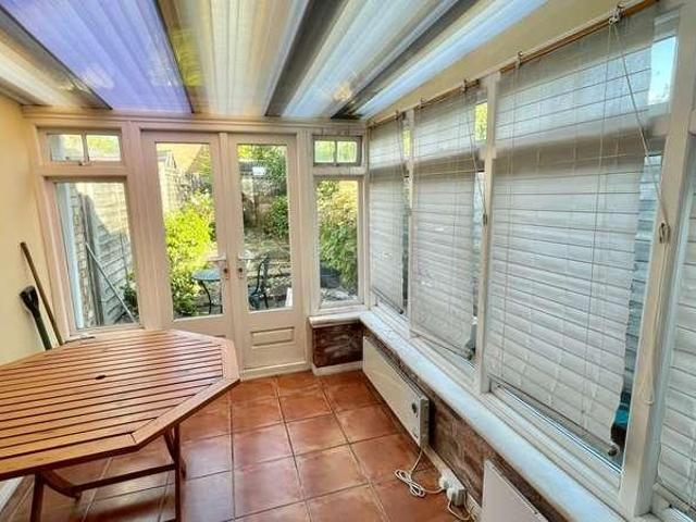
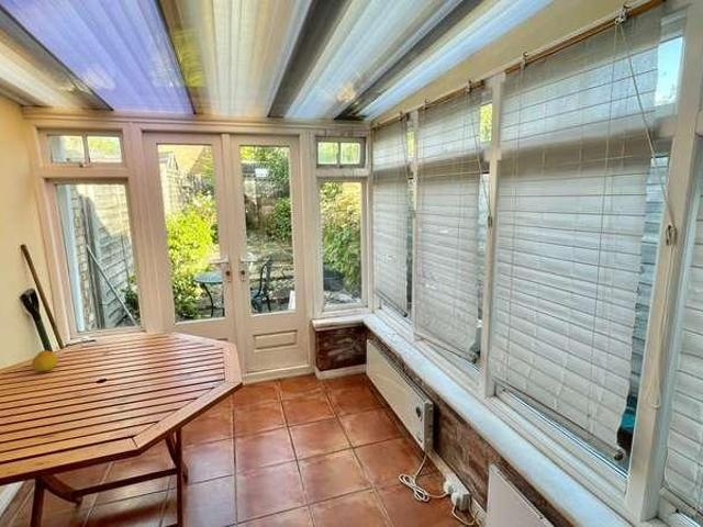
+ fruit (45, 360)
